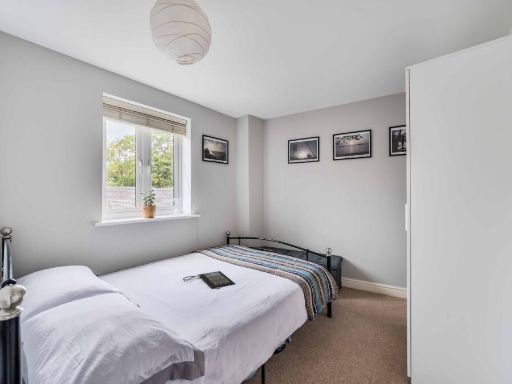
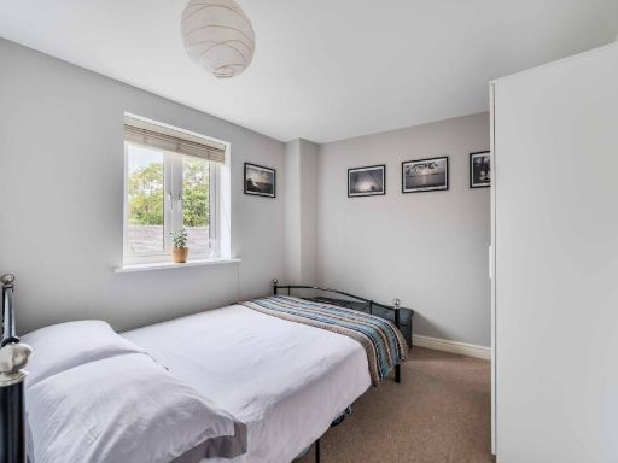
- clutch bag (214, 278)
